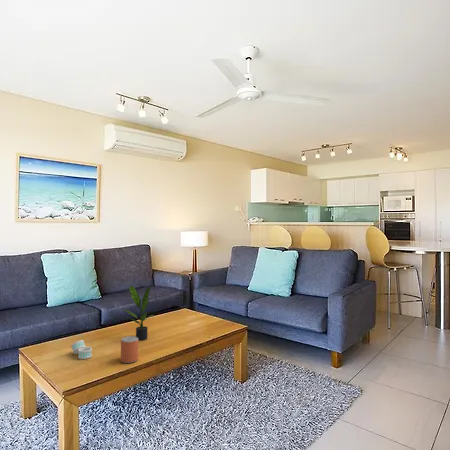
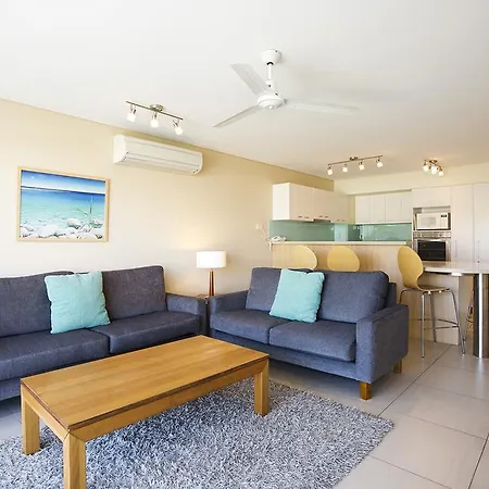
- potted plant (140, 311)
- beverage can (129, 349)
- napkin ring (81, 348)
